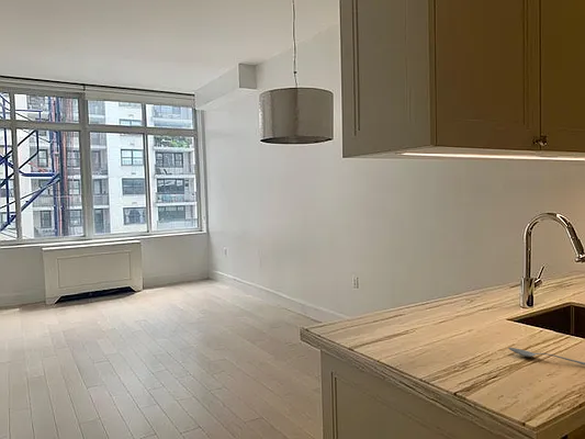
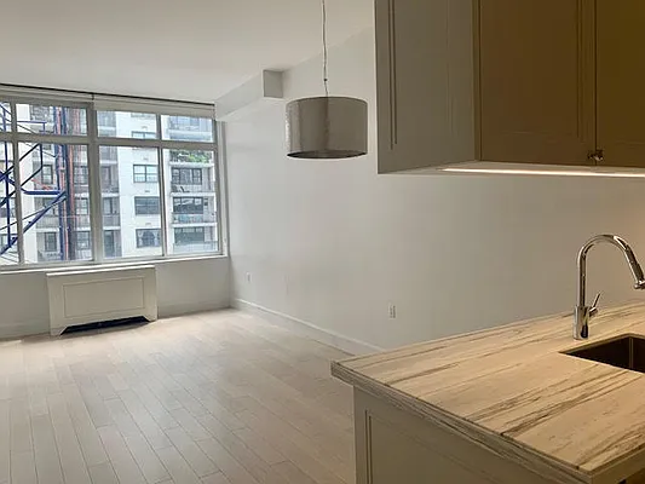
- spoon (549, 354)
